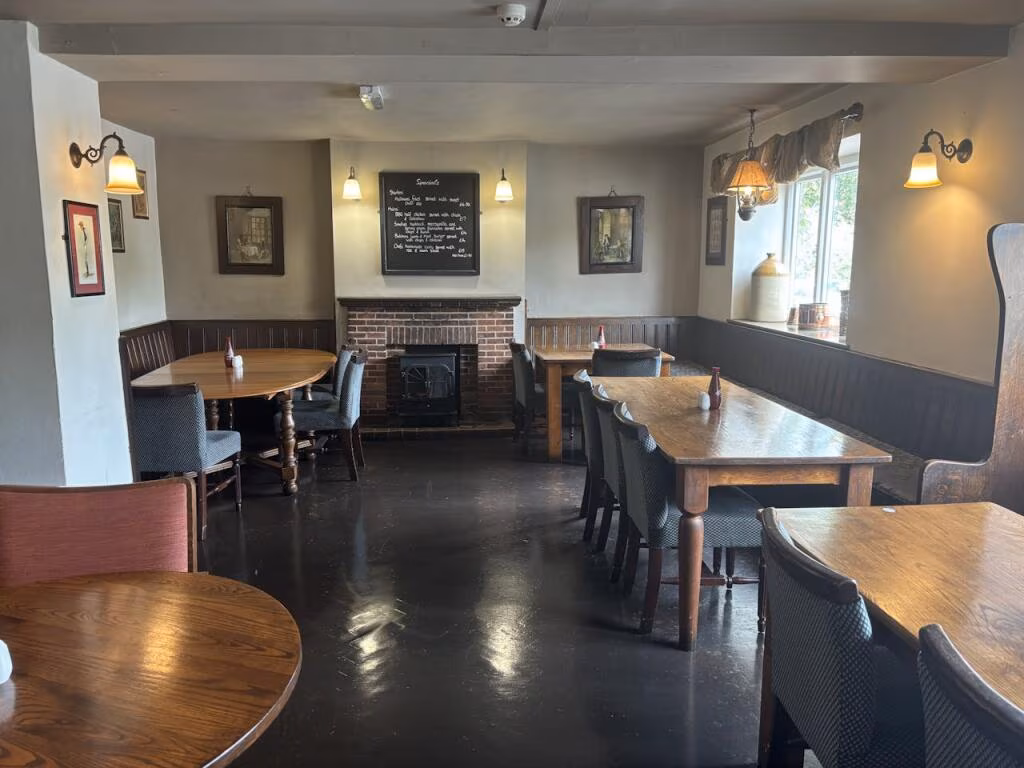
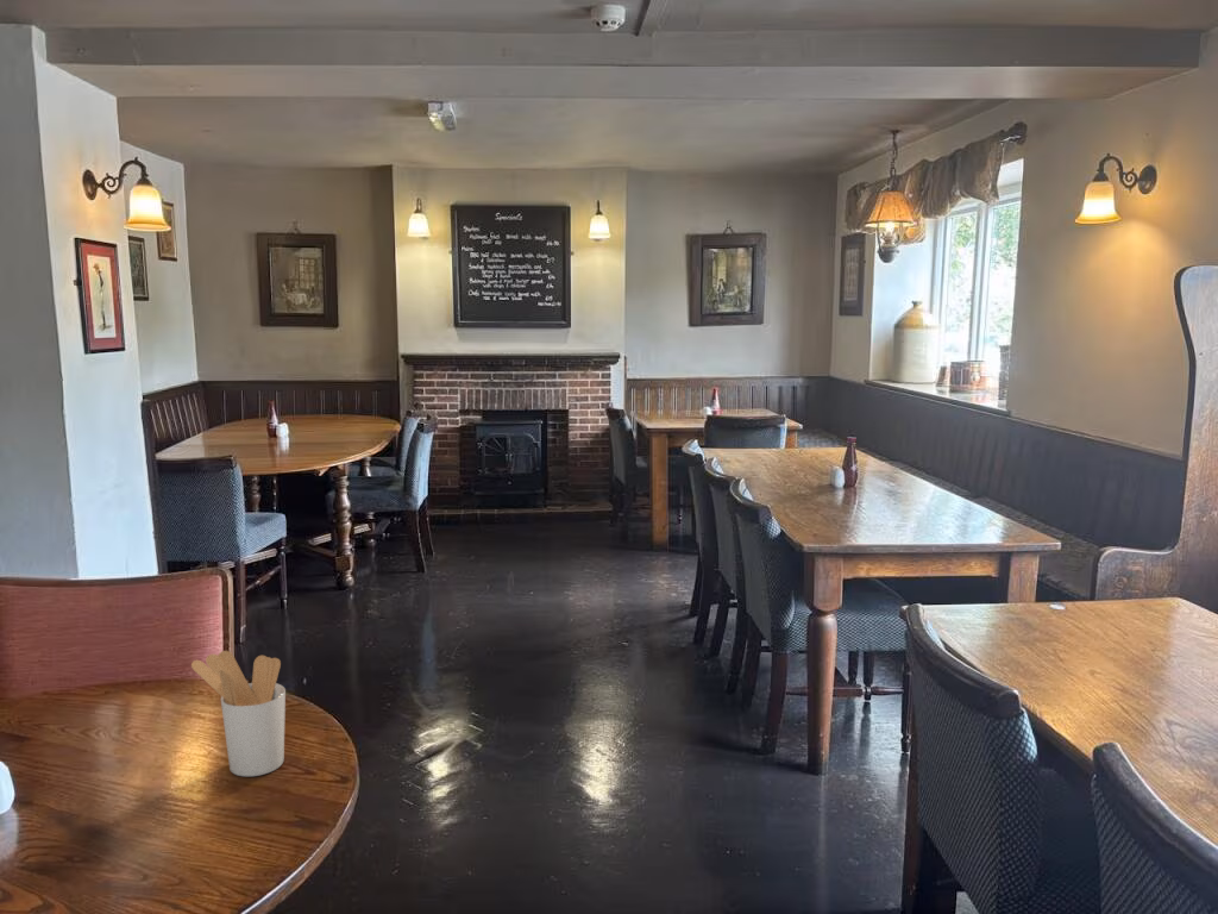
+ utensil holder (241, 709)
